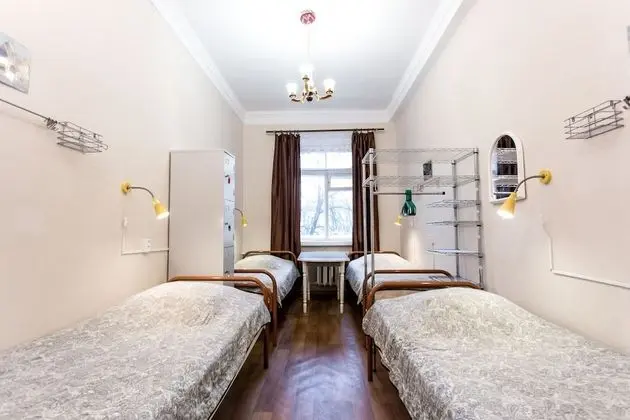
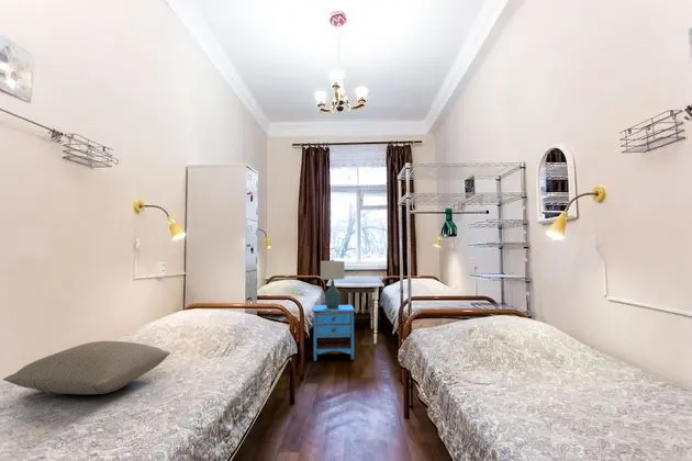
+ pillow (94, 366)
+ nightstand (333, 331)
+ table lamp (332, 283)
